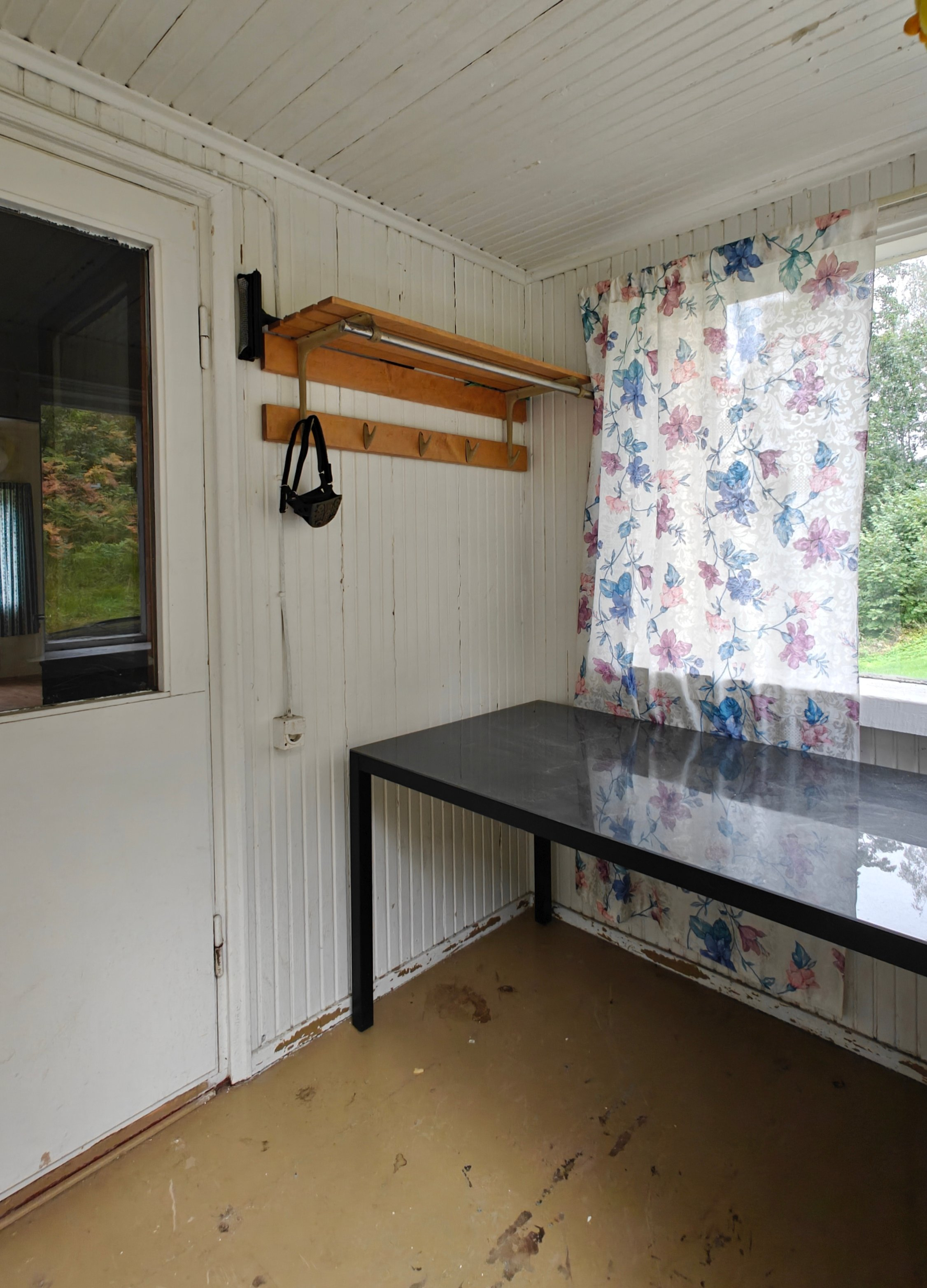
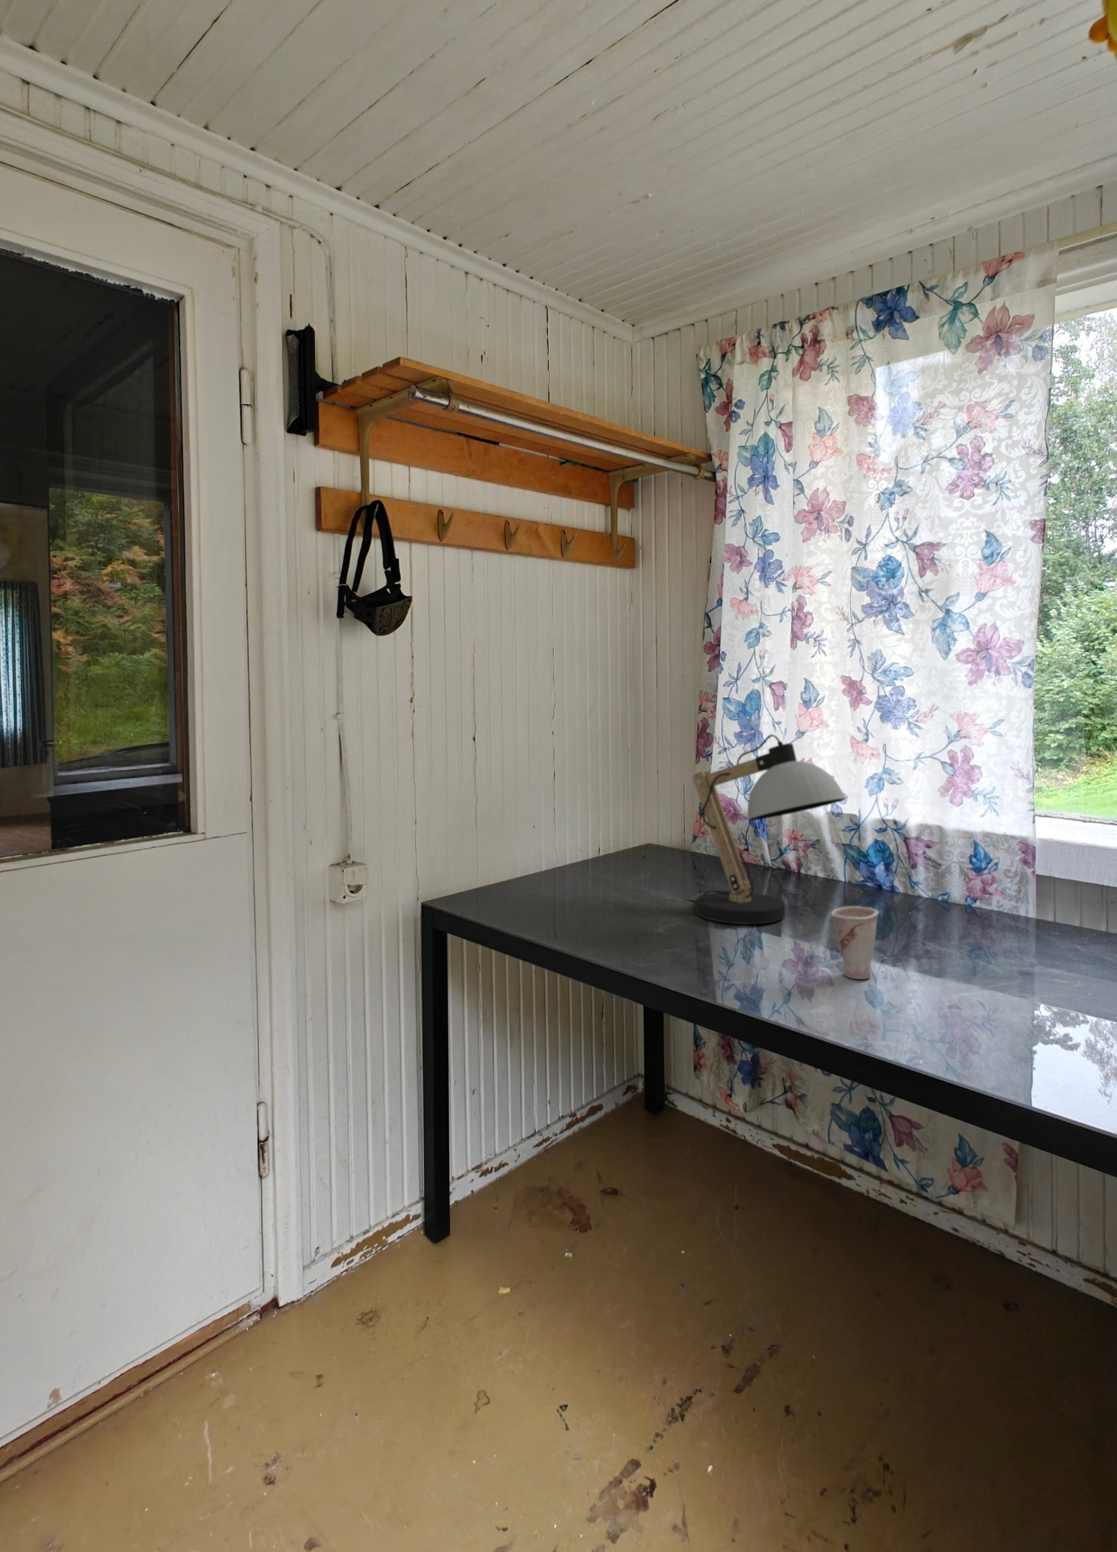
+ cup (853, 943)
+ desk lamp (753, 819)
